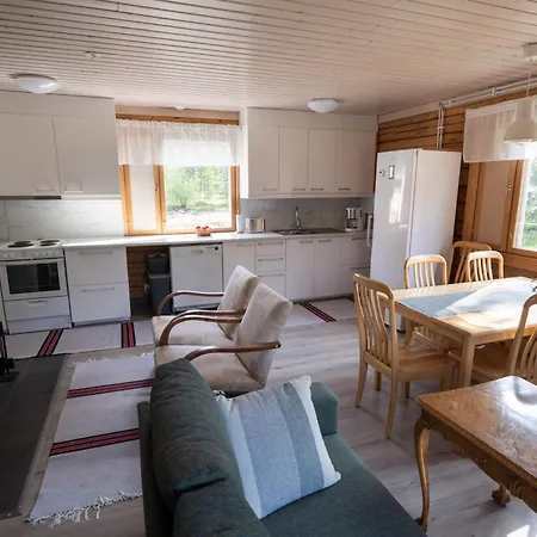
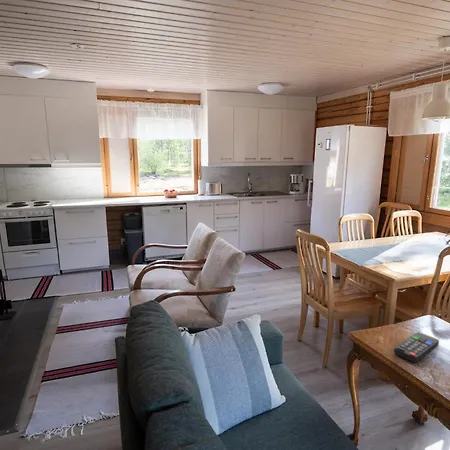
+ remote control (416, 345)
